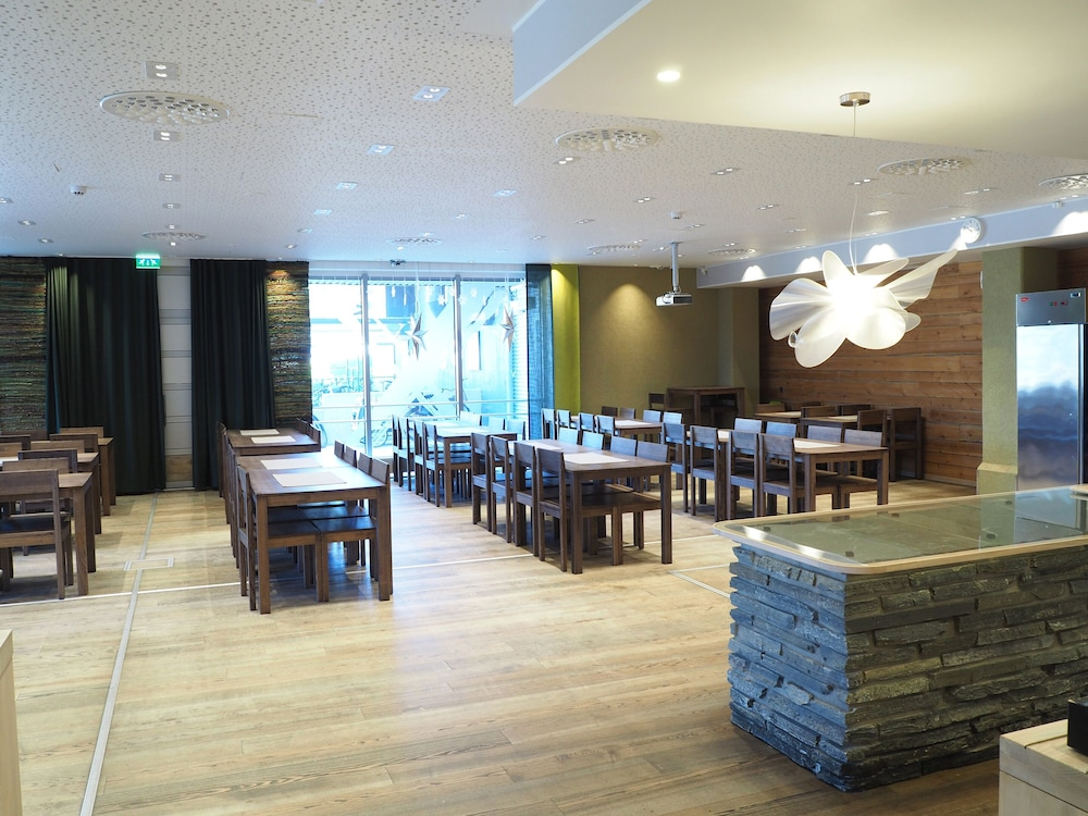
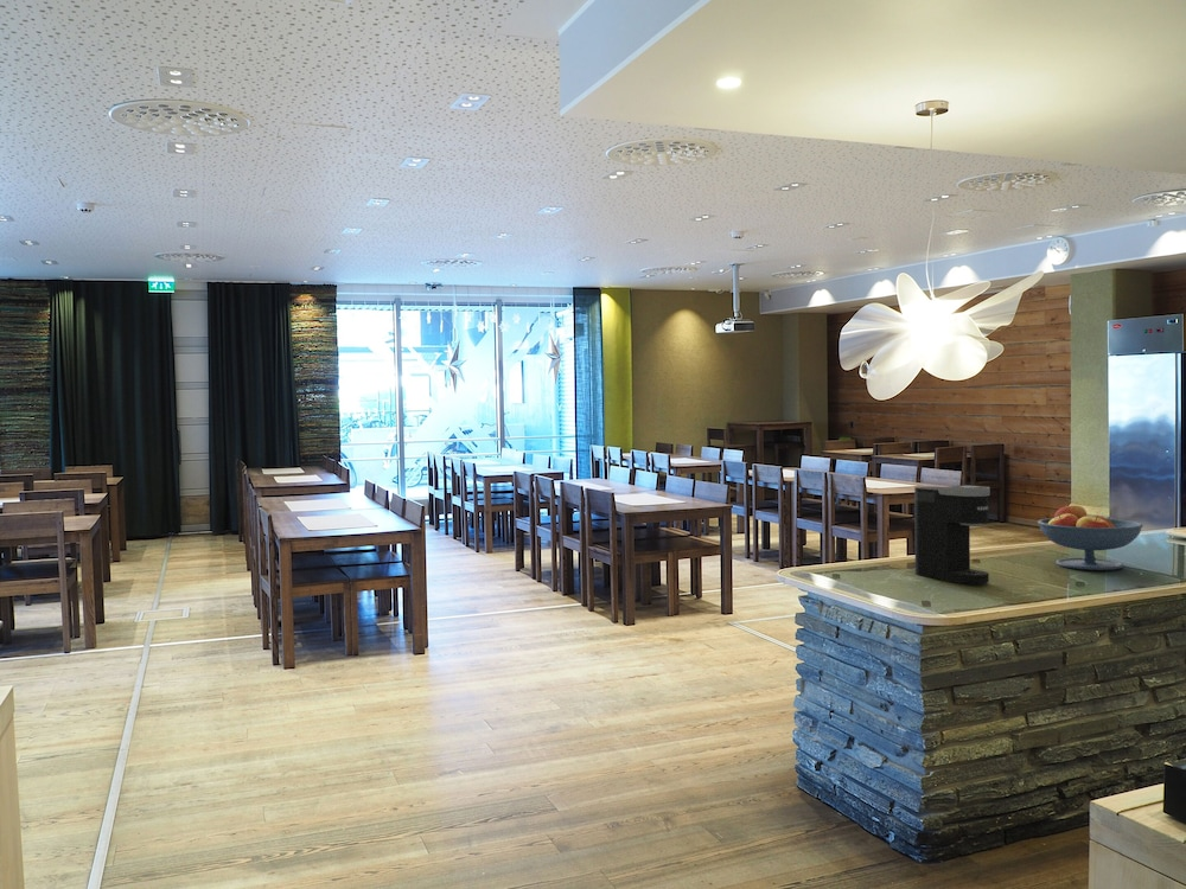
+ fruit bowl (1089, 536)
+ coffee maker (951, 531)
